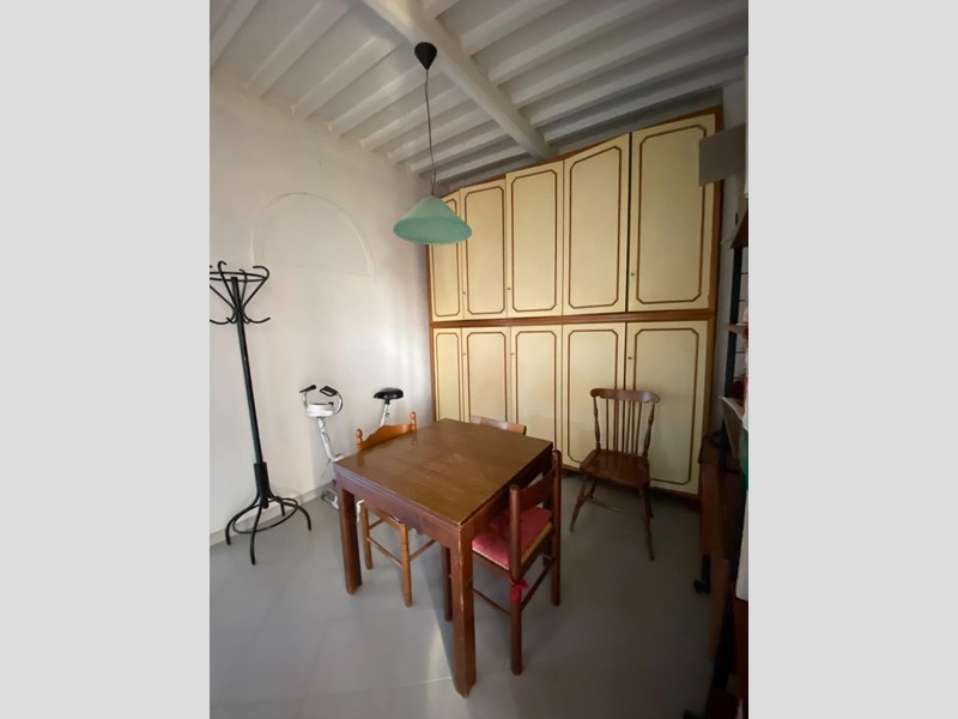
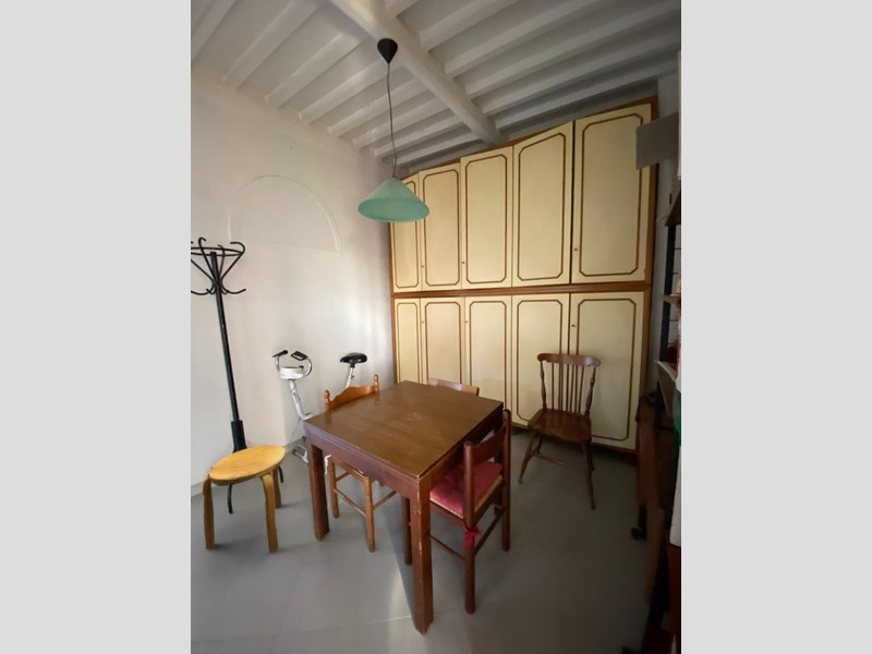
+ stool (265, 496)
